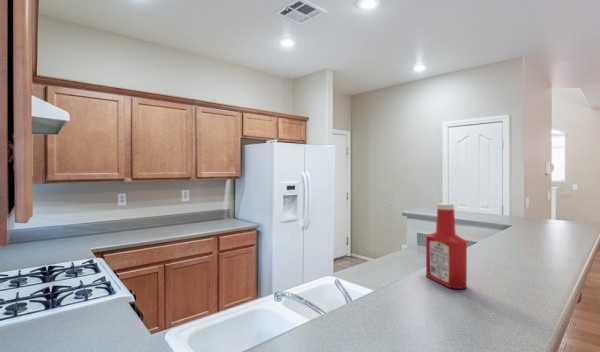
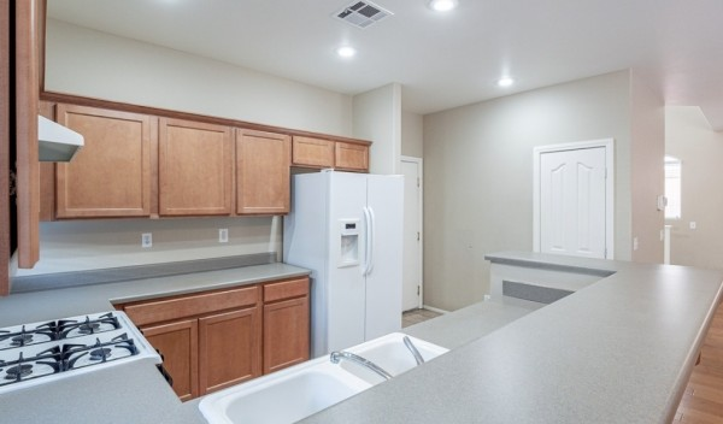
- soap bottle (445, 242)
